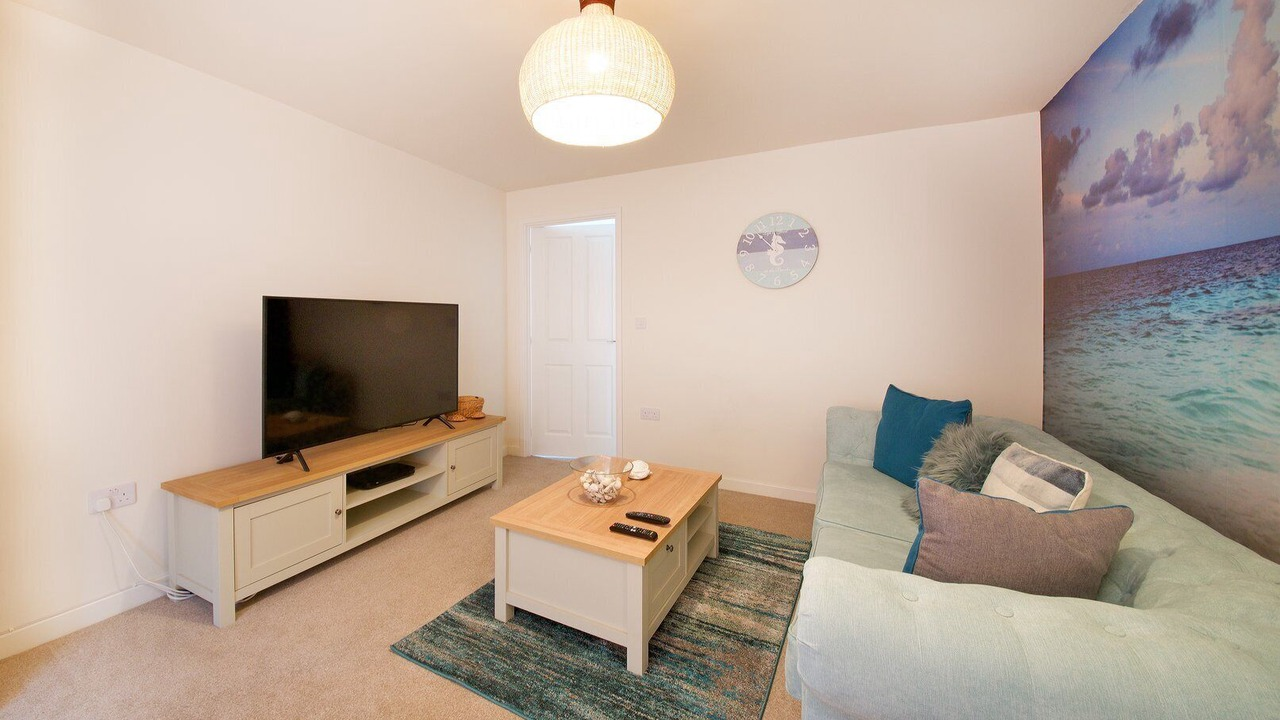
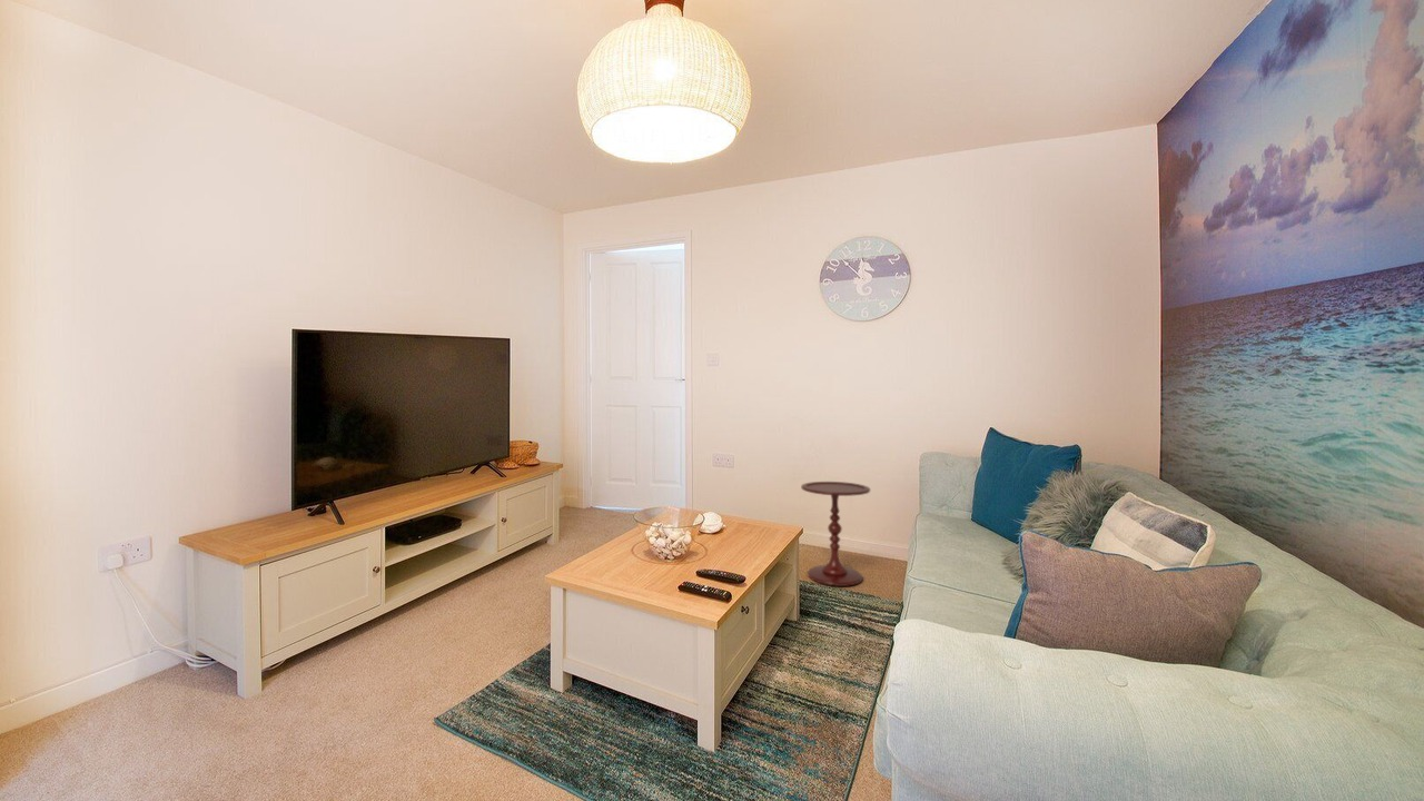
+ side table (834, 531)
